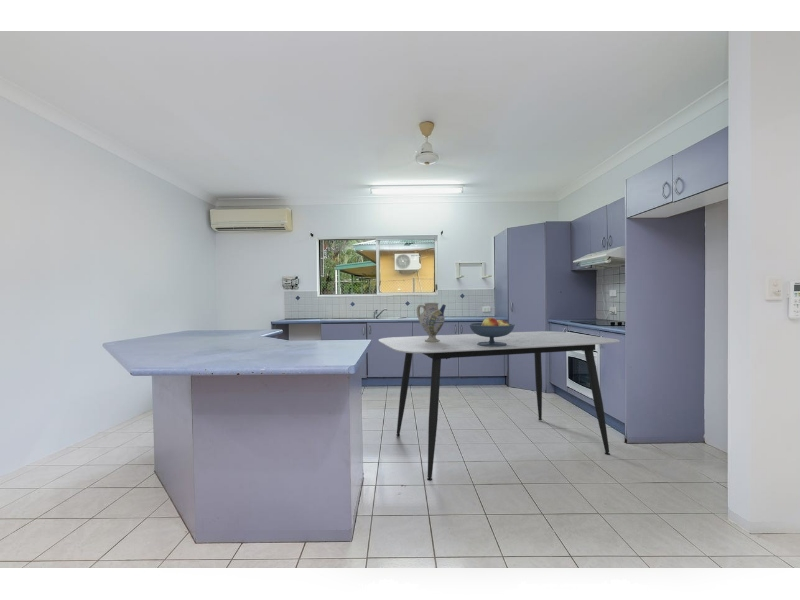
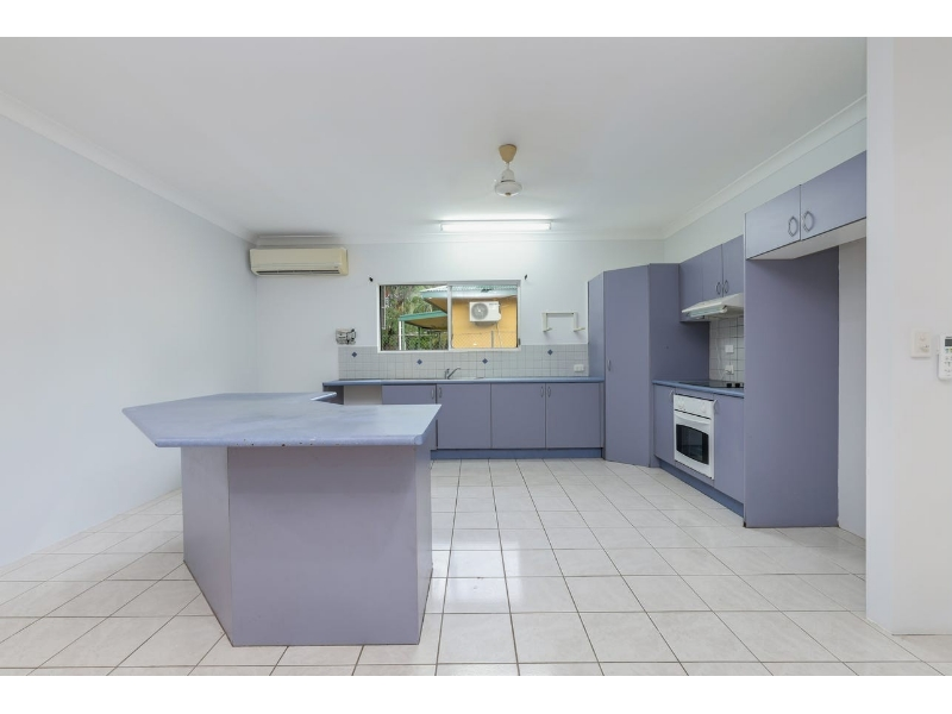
- dining table (493, 355)
- pitcher (431, 321)
- fruit bowl (491, 330)
